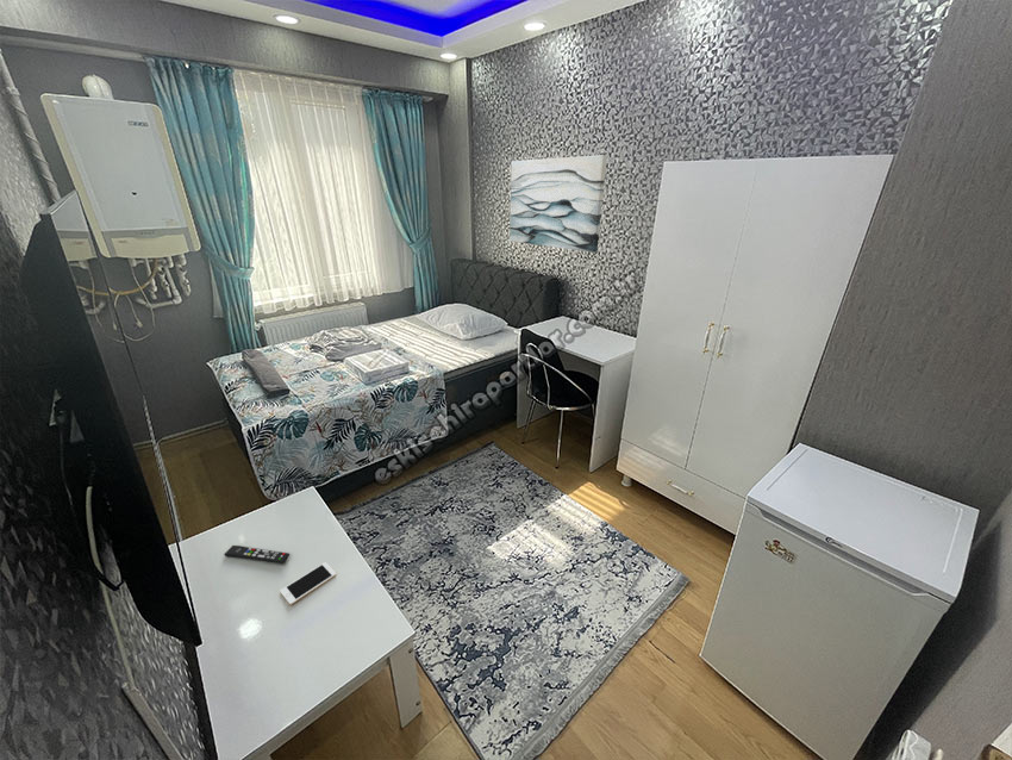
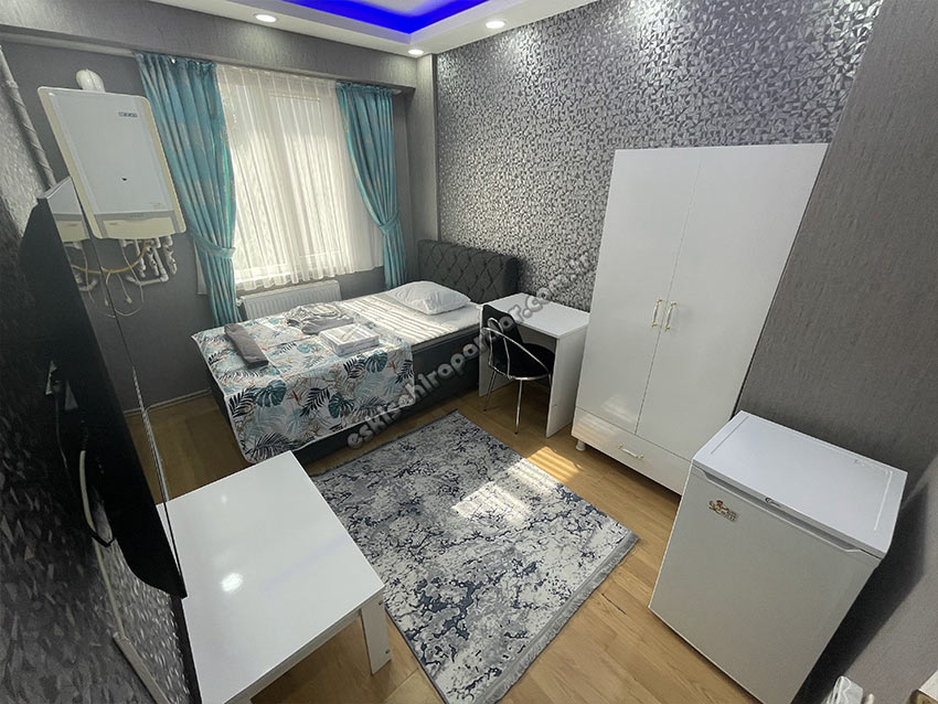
- cell phone (308, 581)
- wall art (551, 204)
- remote control (256, 554)
